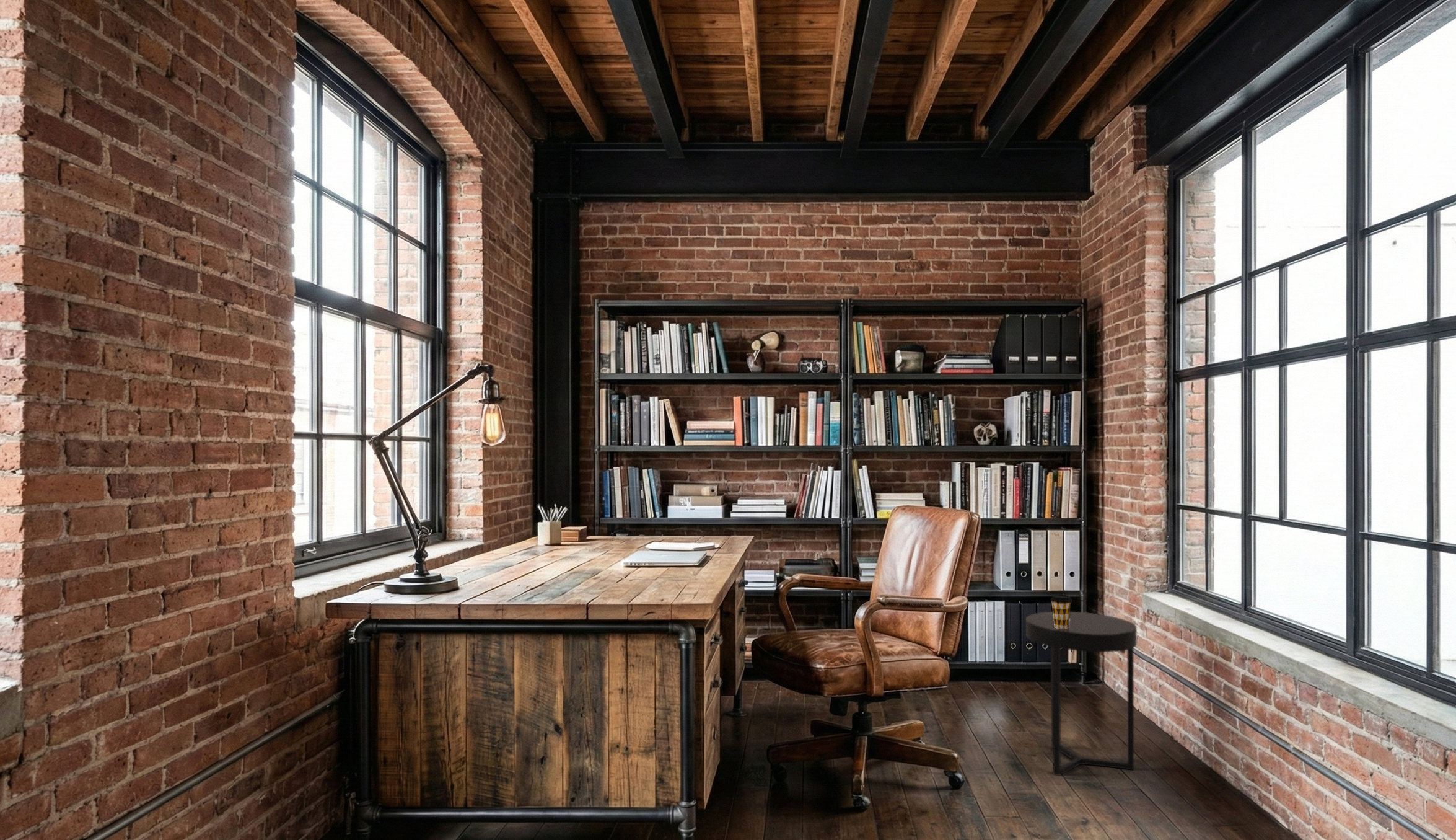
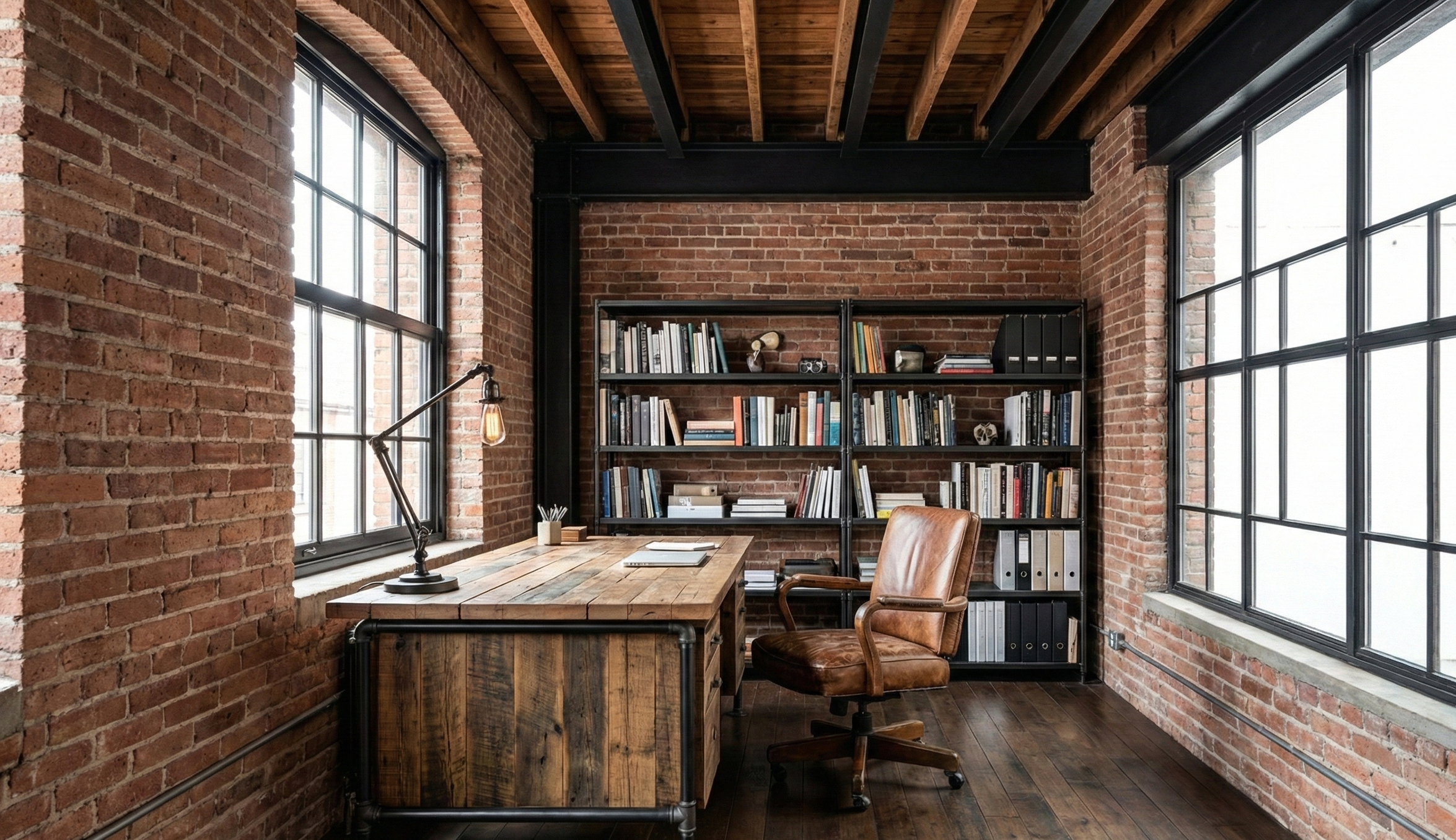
- coffee cup (1061, 611)
- side table (1060, 692)
